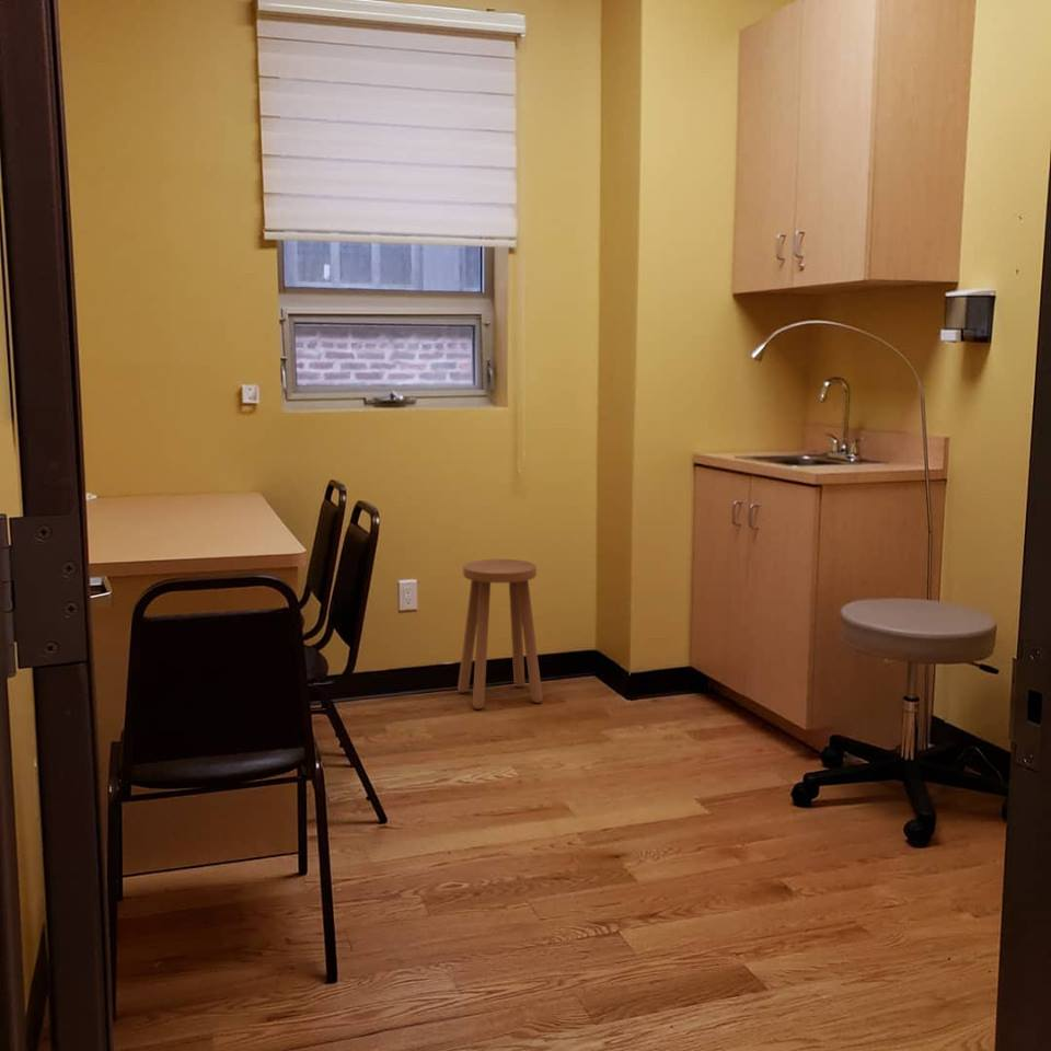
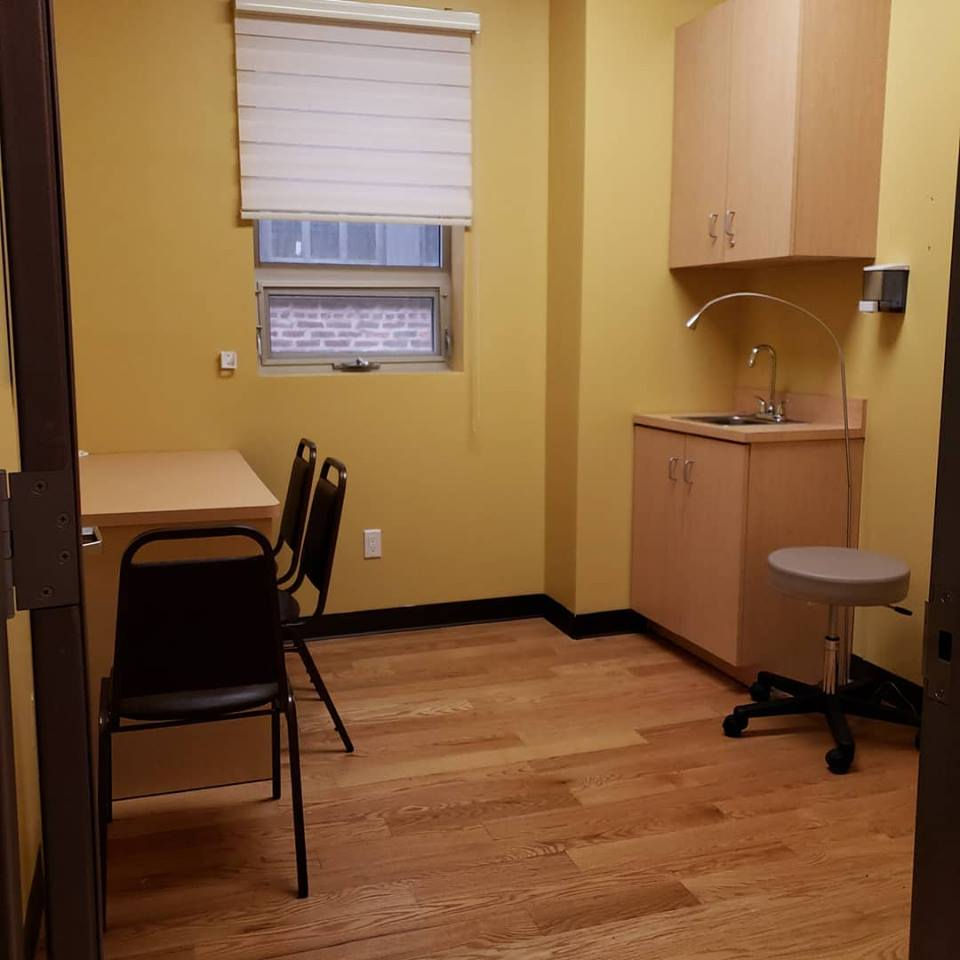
- stool (487, 632)
